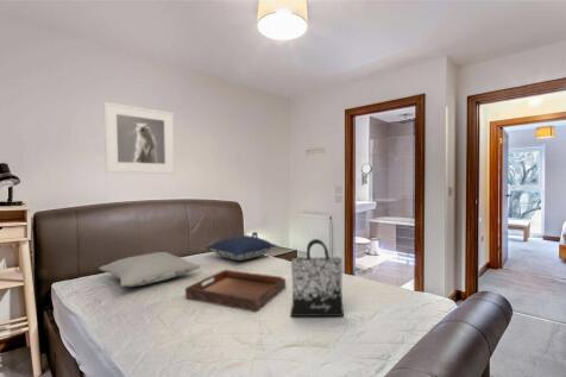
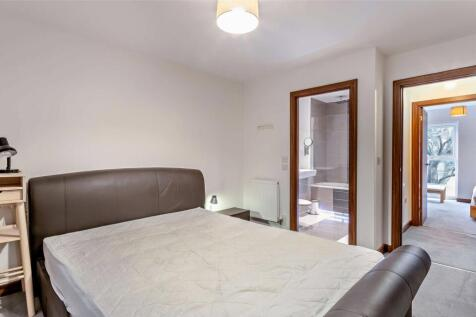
- serving tray (238, 287)
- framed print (142, 140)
- pillow (150, 266)
- pillow (241, 246)
- tote bag (316, 277)
